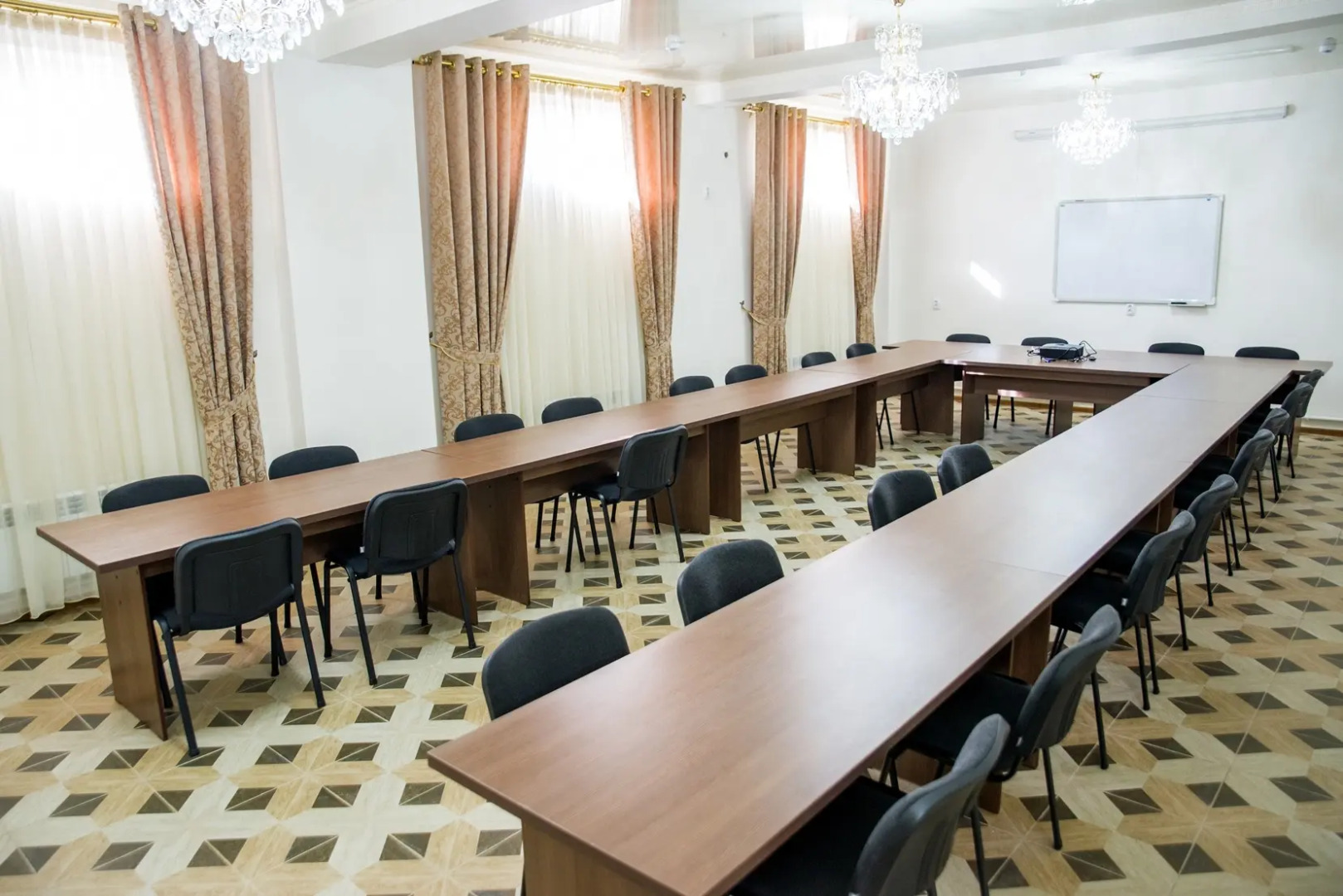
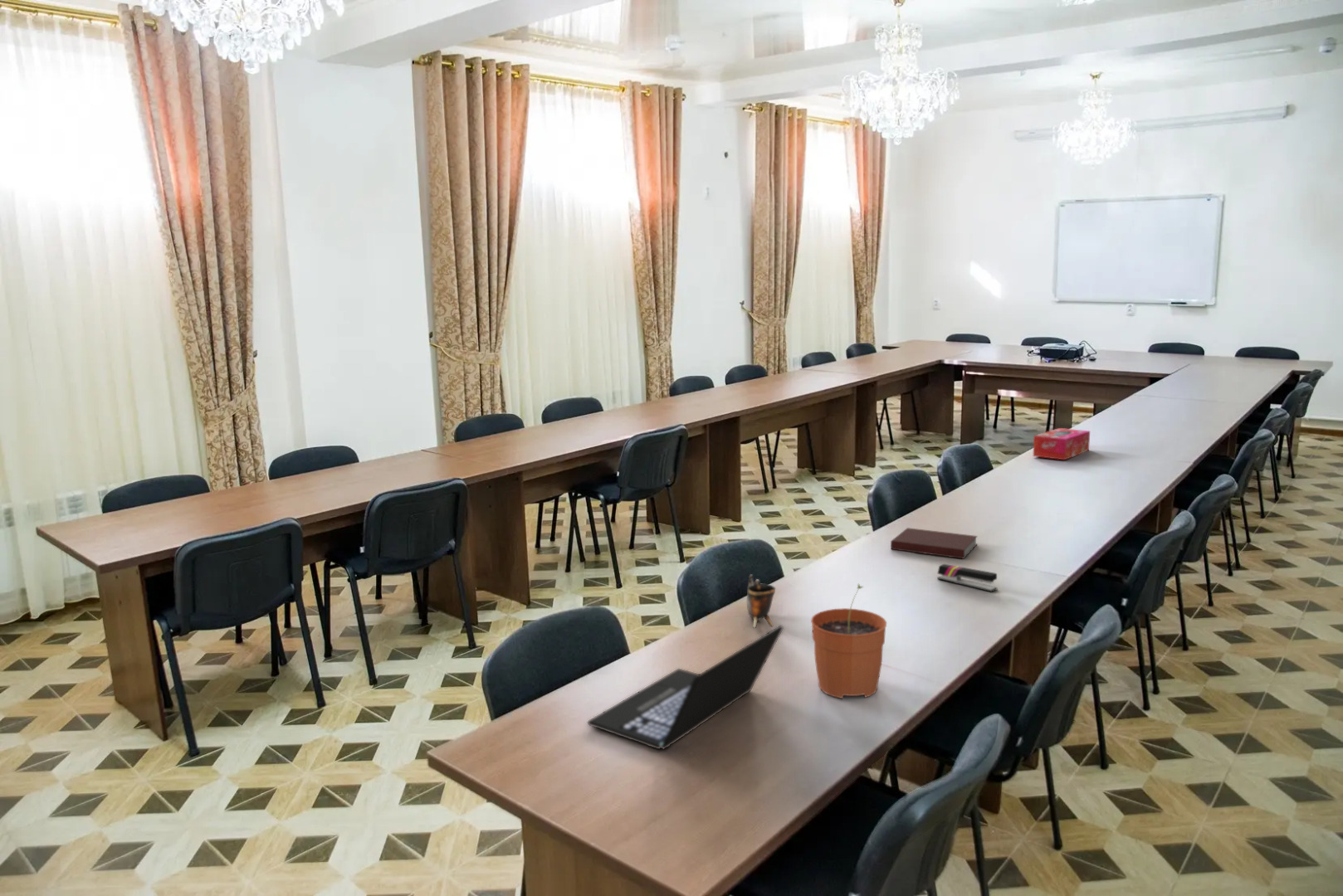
+ tissue box (1062, 443)
+ notebook (934, 543)
+ stapler (966, 576)
+ plant pot (848, 637)
+ laptop (686, 674)
+ cup (756, 598)
